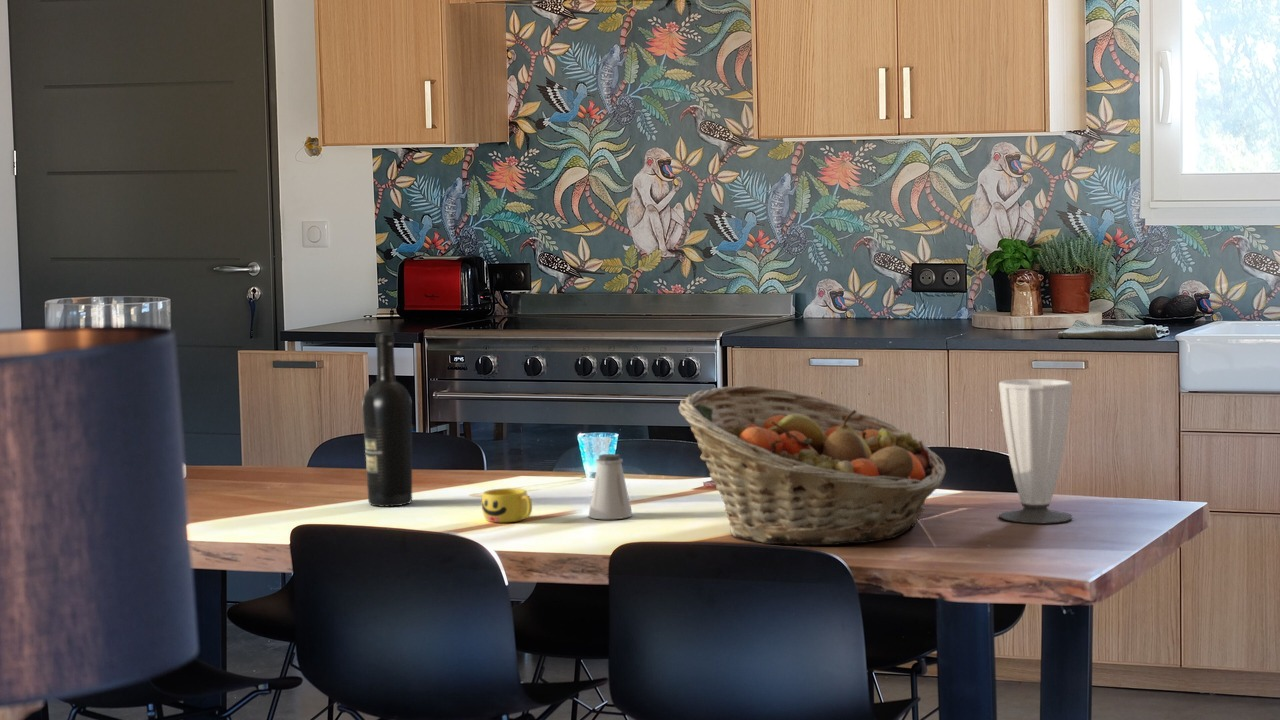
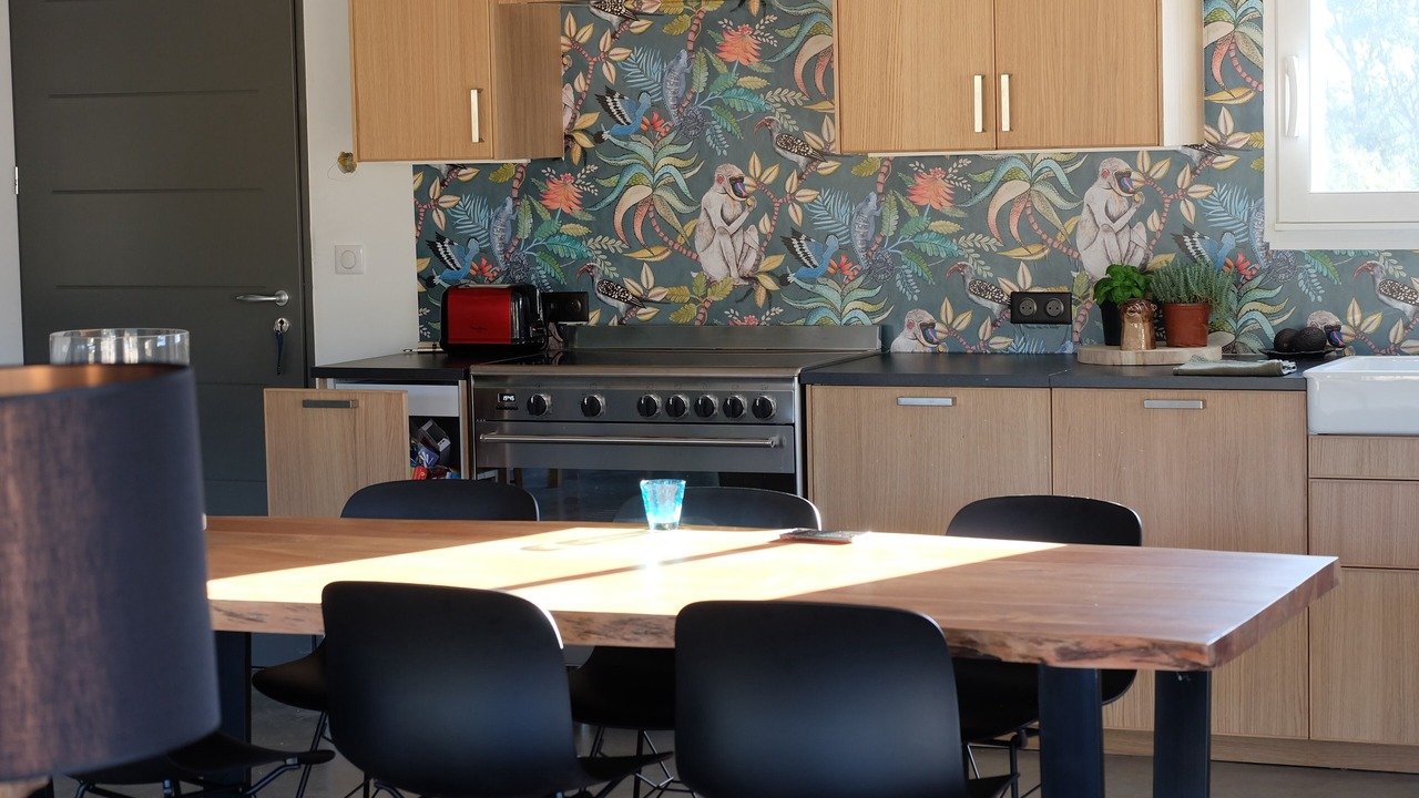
- cup (510, 506)
- fruit basket (812, 458)
- cup (1035, 449)
- saltshaker (609, 485)
- wine bottle (387, 418)
